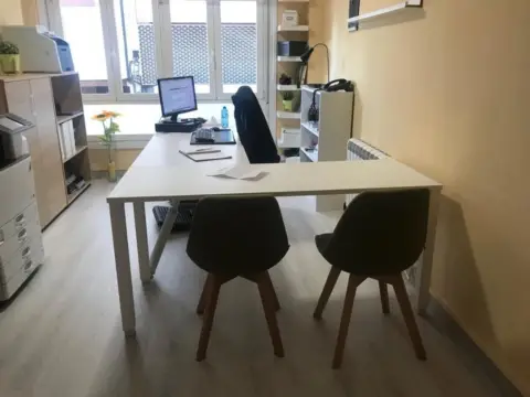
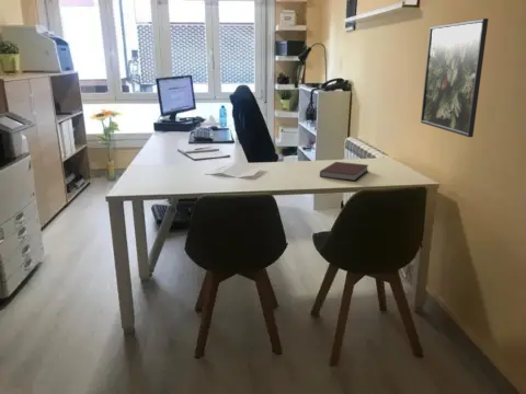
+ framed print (449, 78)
+ notebook (344, 170)
